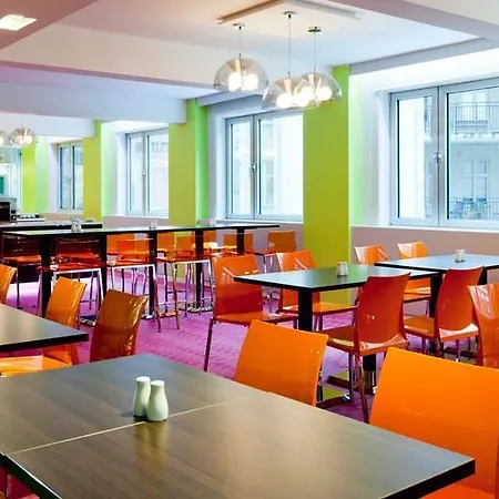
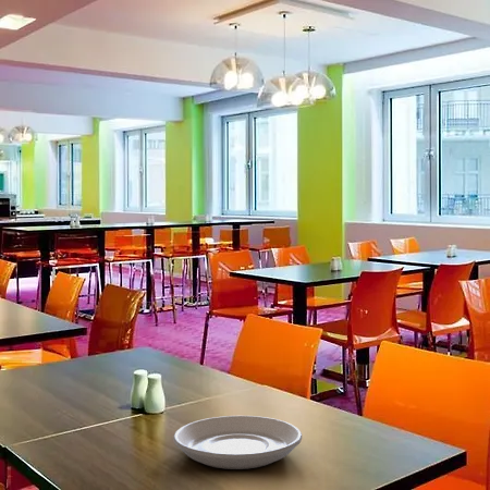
+ plate (237, 443)
